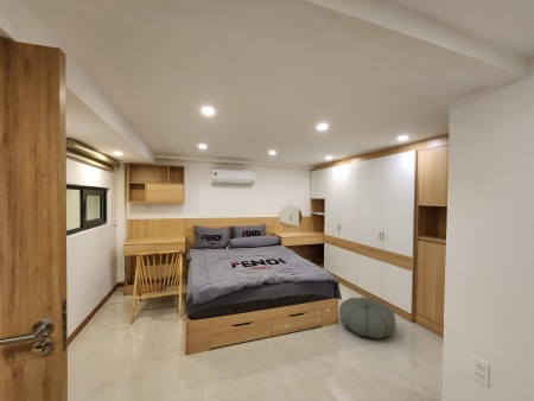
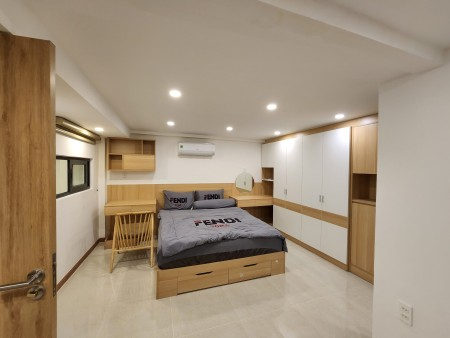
- pouf (365, 314)
